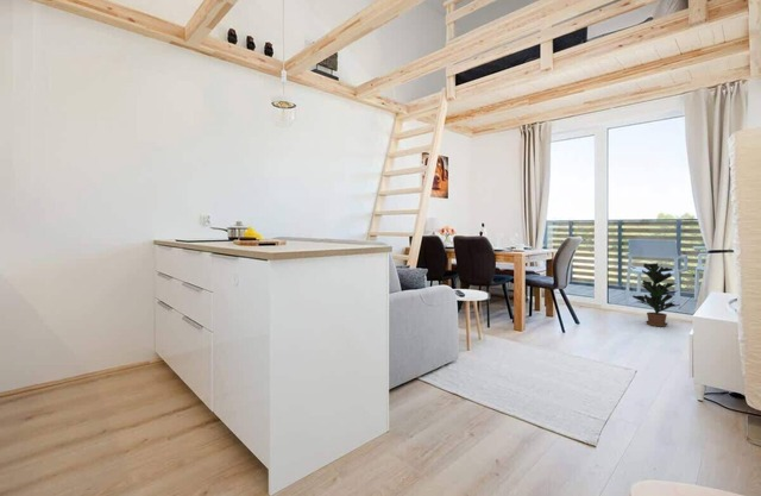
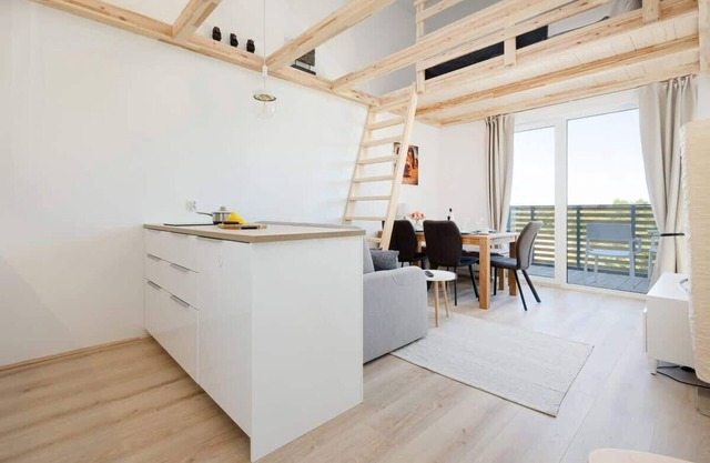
- potted plant (656, 293)
